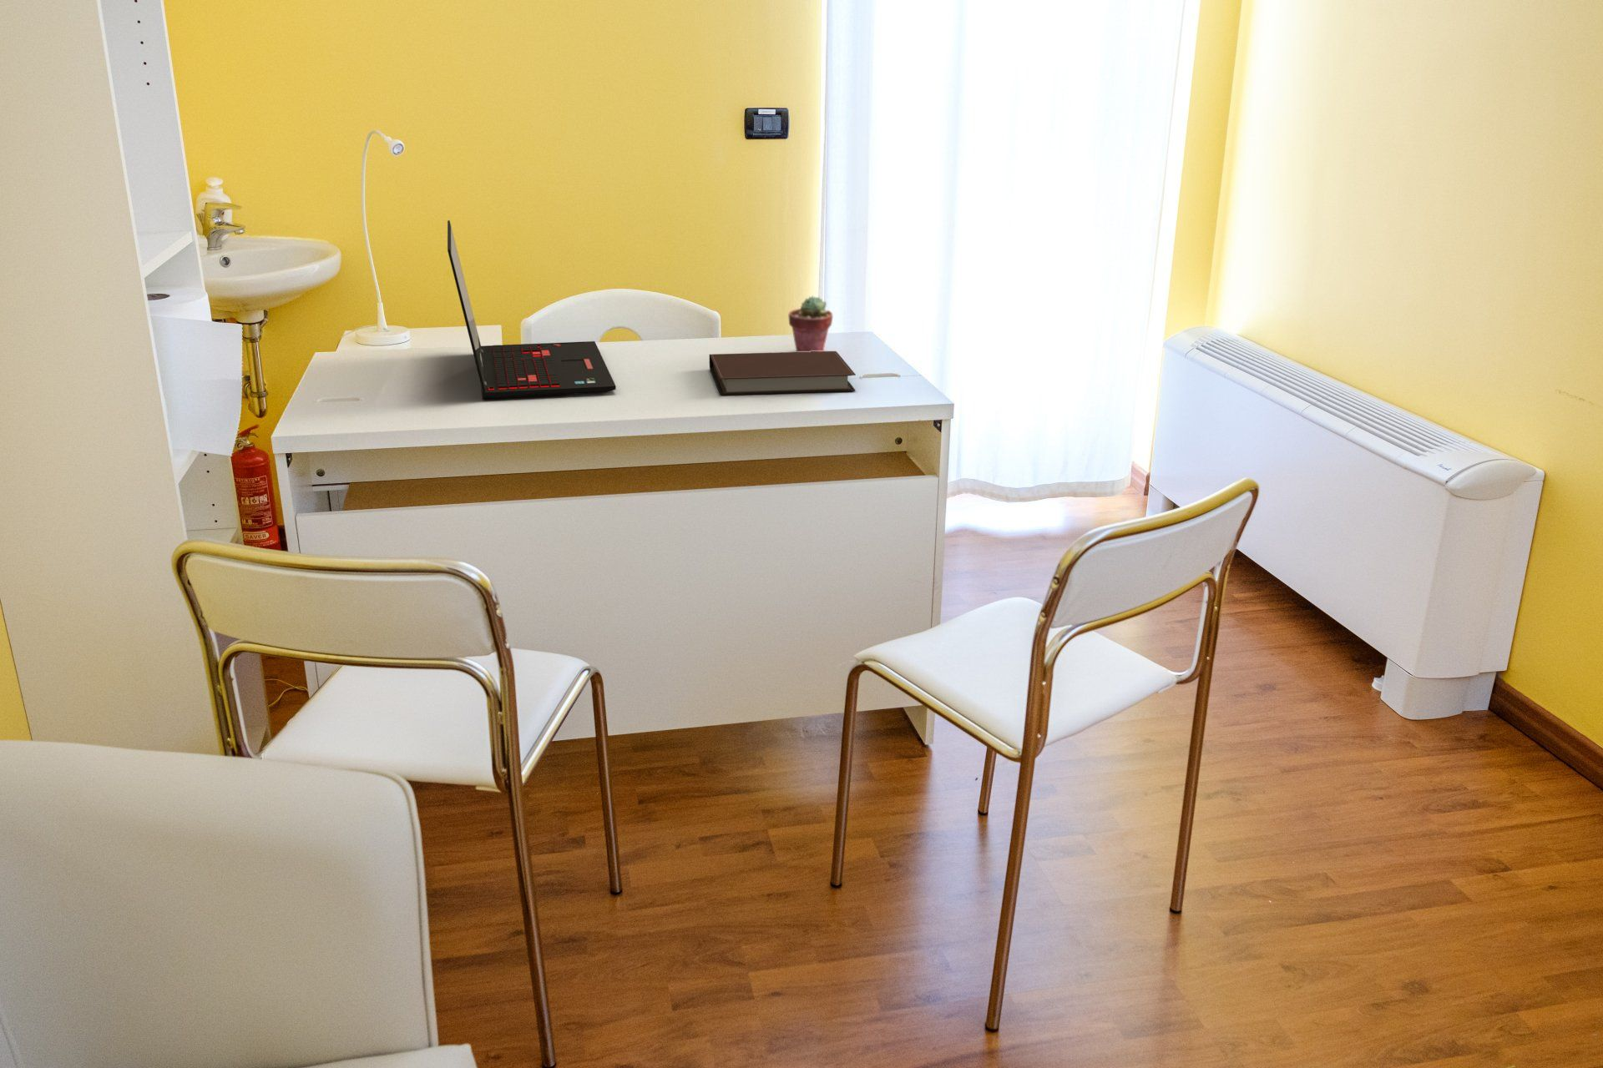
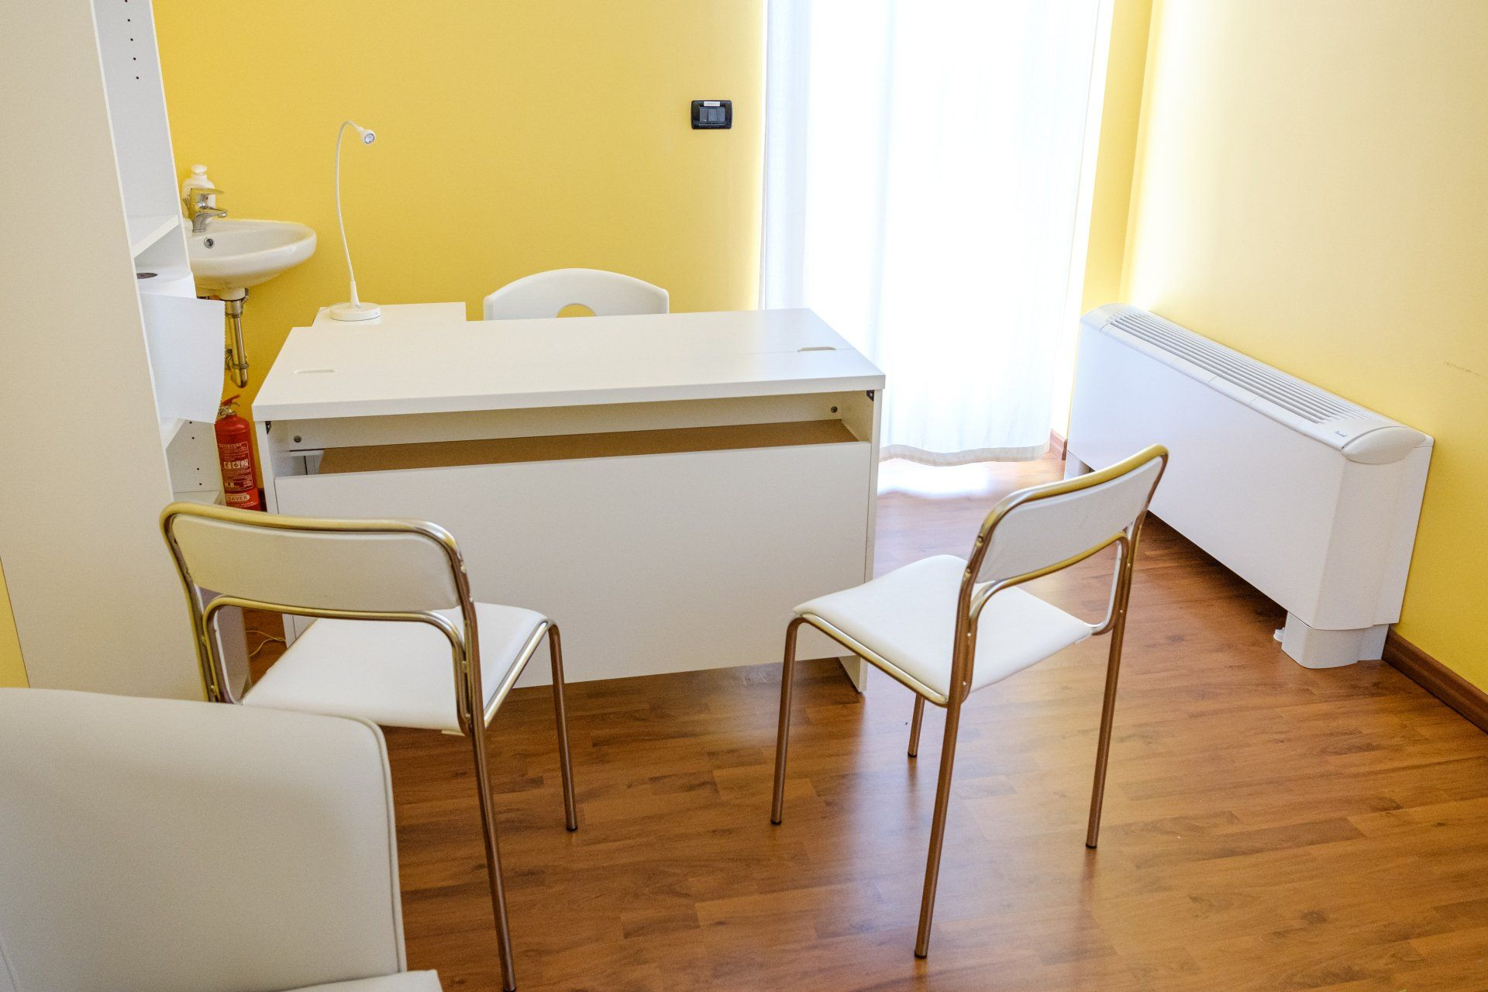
- notebook (780, 372)
- potted succulent (810, 324)
- laptop (528, 343)
